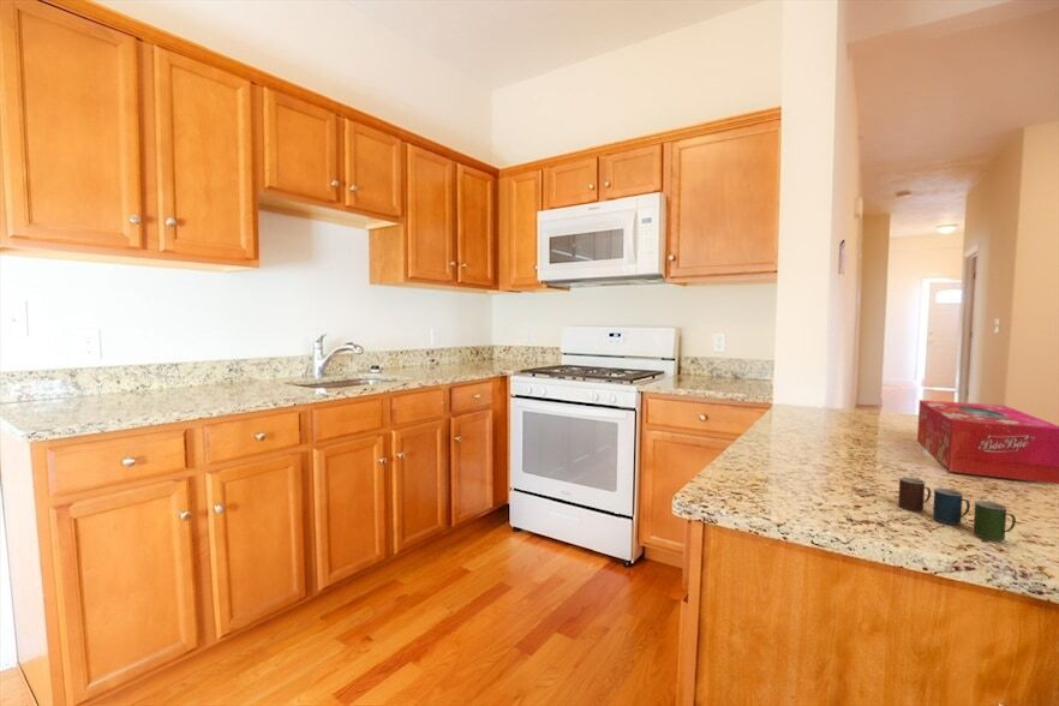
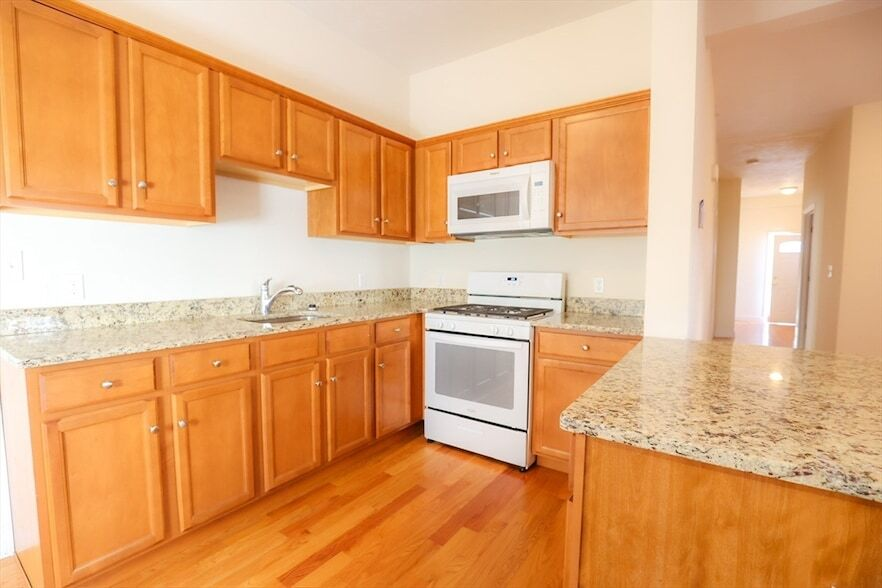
- cup (952, 497)
- tissue box (979, 435)
